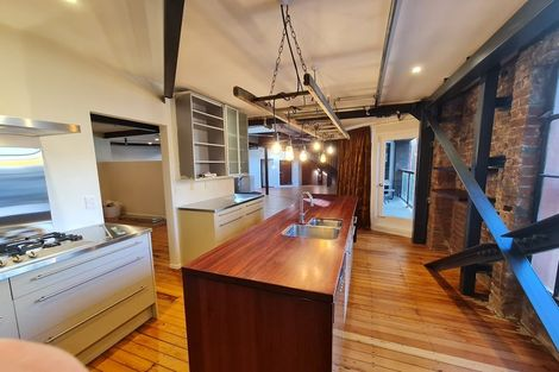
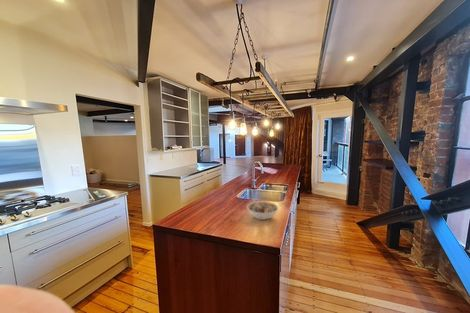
+ bowl (262, 210)
